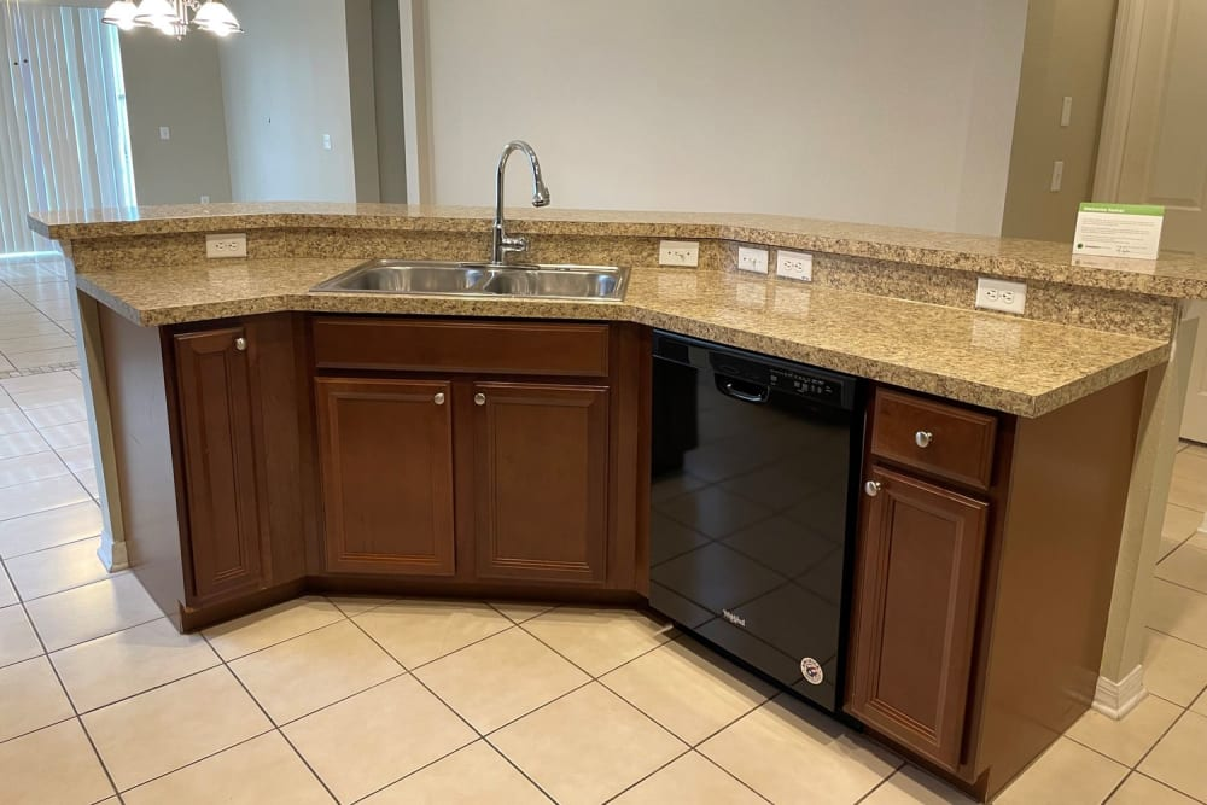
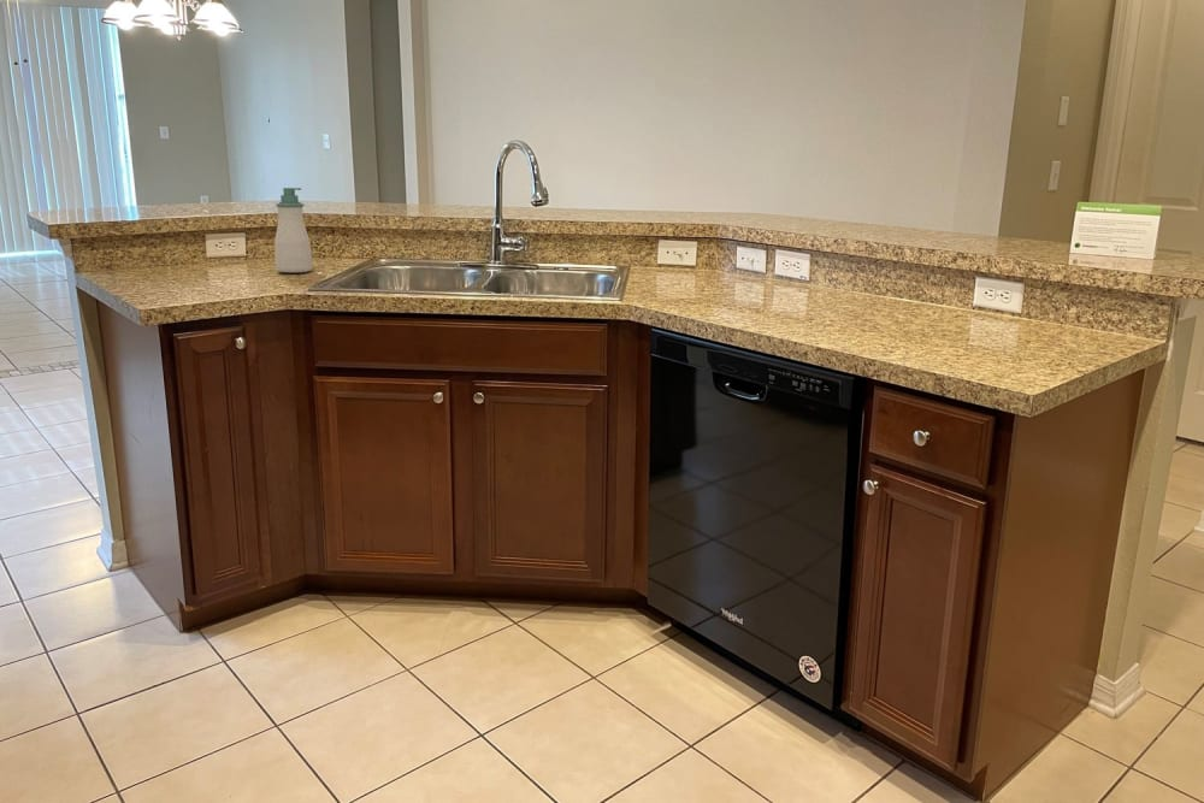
+ soap bottle (291, 230)
